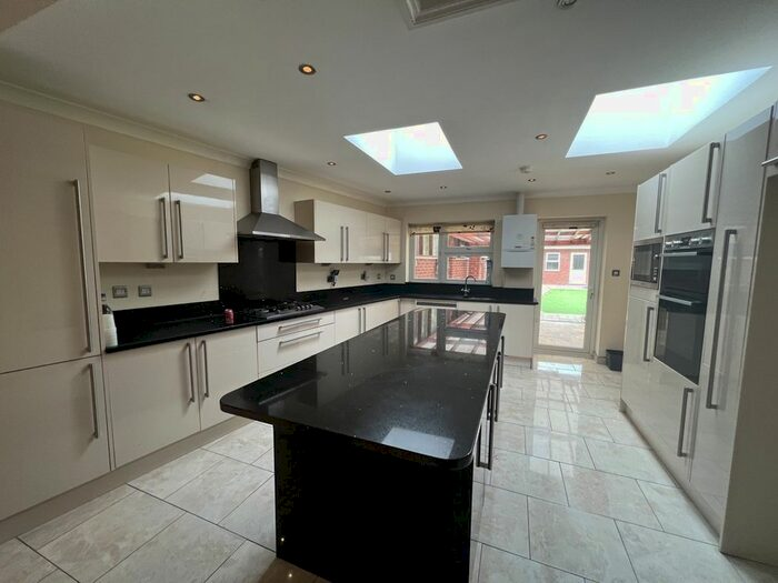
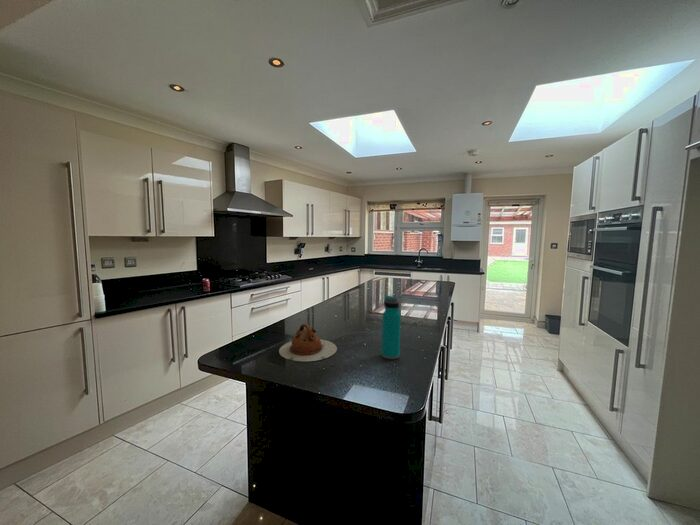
+ water bottle (391, 326)
+ teapot (308, 336)
